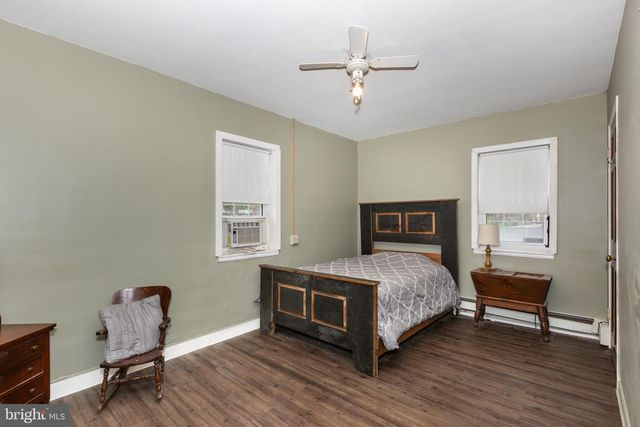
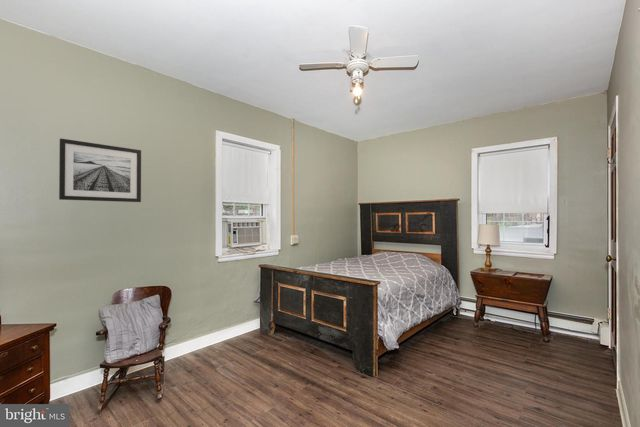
+ wall art (103, 172)
